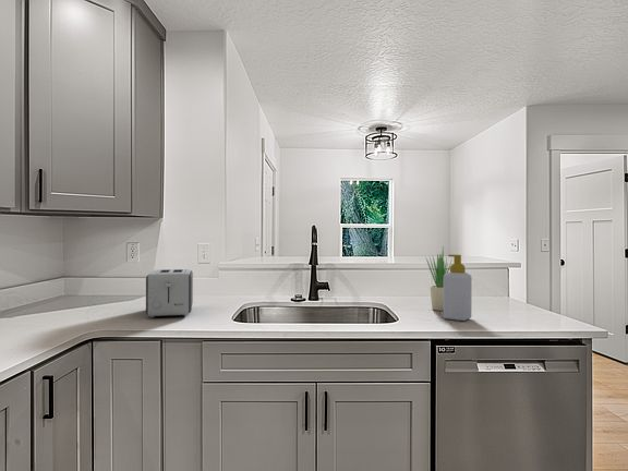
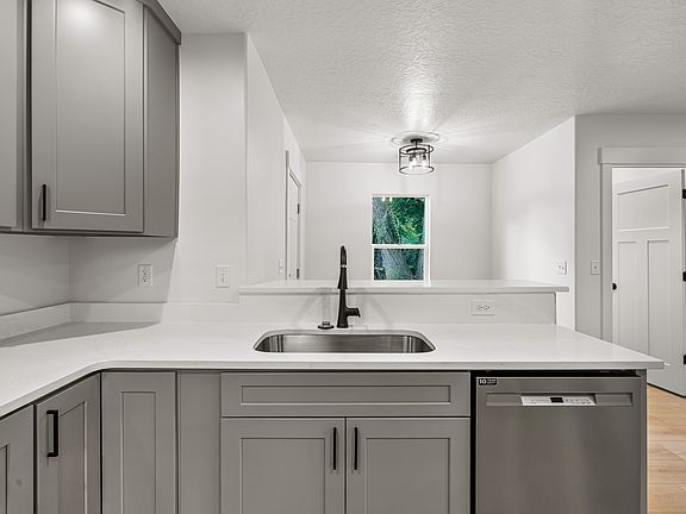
- toaster (170, 292)
- soap bottle (457, 286)
- potted plant (438, 277)
